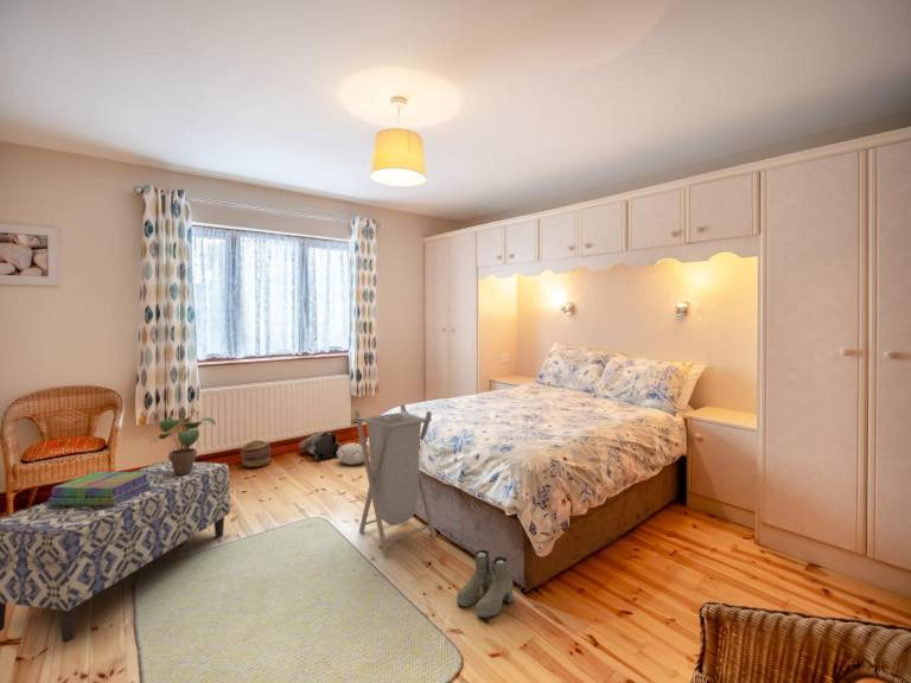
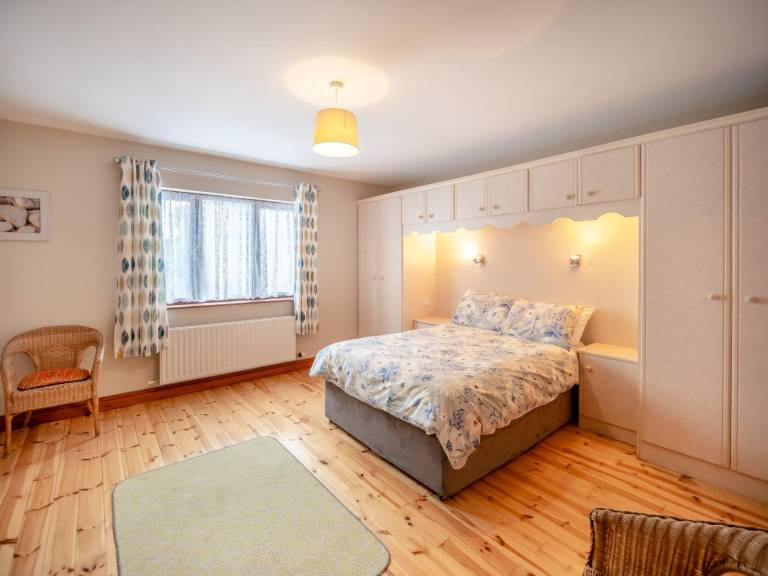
- plush toy (352, 453)
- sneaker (319, 441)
- boots (485, 580)
- potted plant (183, 442)
- bench (127, 531)
- laundry hamper (394, 472)
- basket (255, 453)
- stack of books (102, 487)
